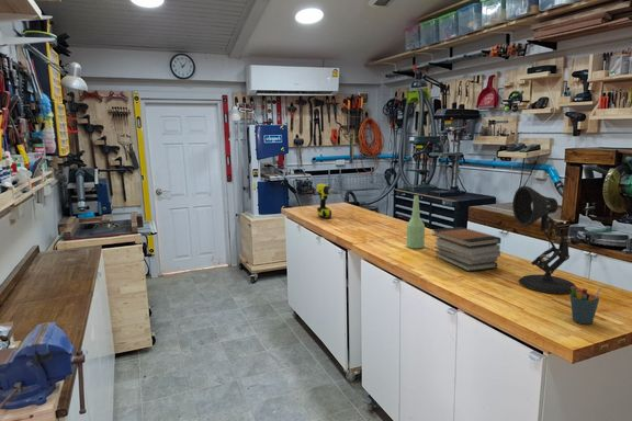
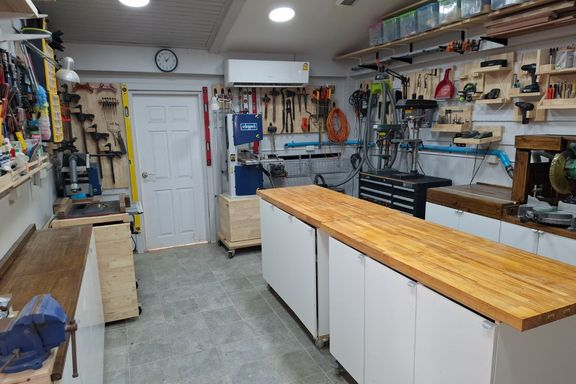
- power drill (325, 202)
- book stack (465, 248)
- pen holder (584, 301)
- bottle (415, 220)
- desk lamp (548, 236)
